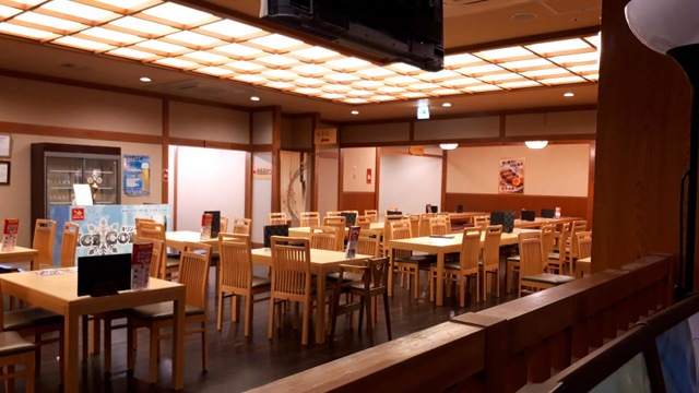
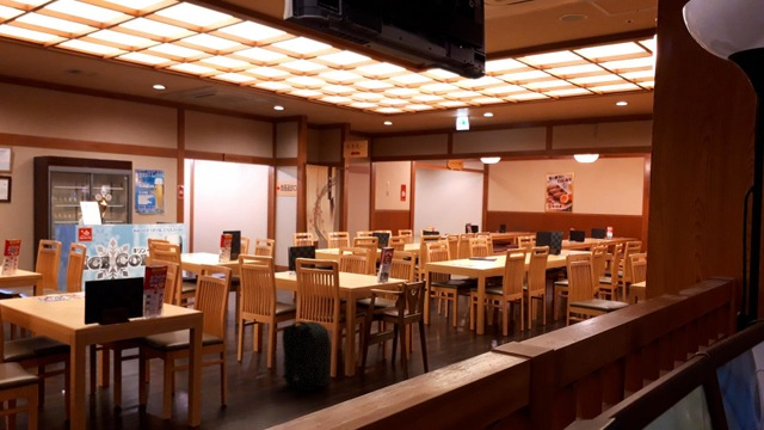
+ backpack (303, 354)
